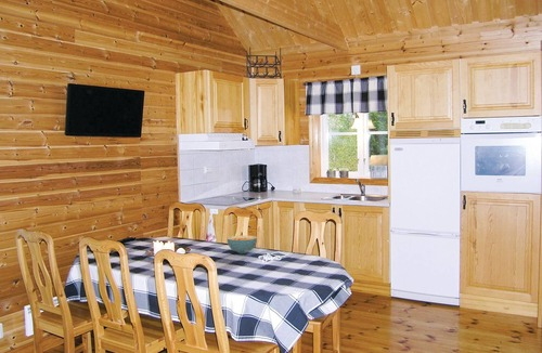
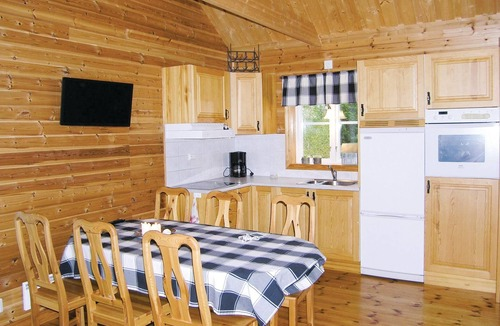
- cereal bowl (242, 245)
